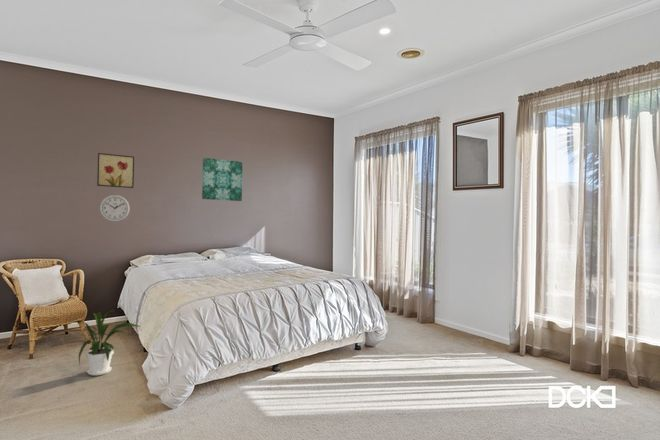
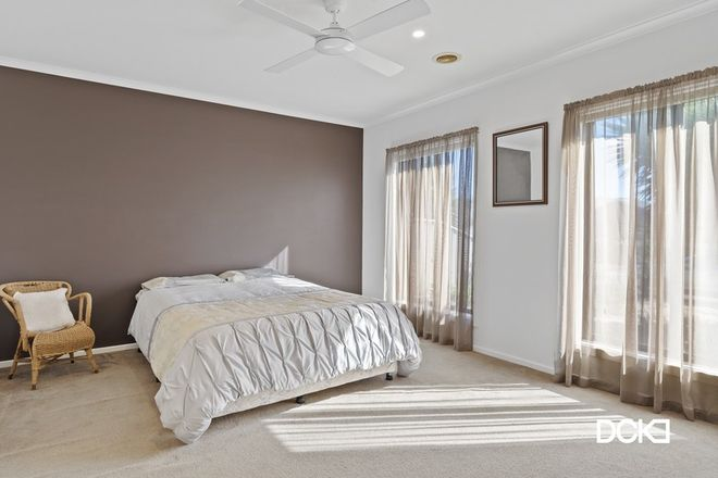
- wall art (222, 180)
- wall clock (114, 208)
- wall art (116, 170)
- house plant (101, 340)
